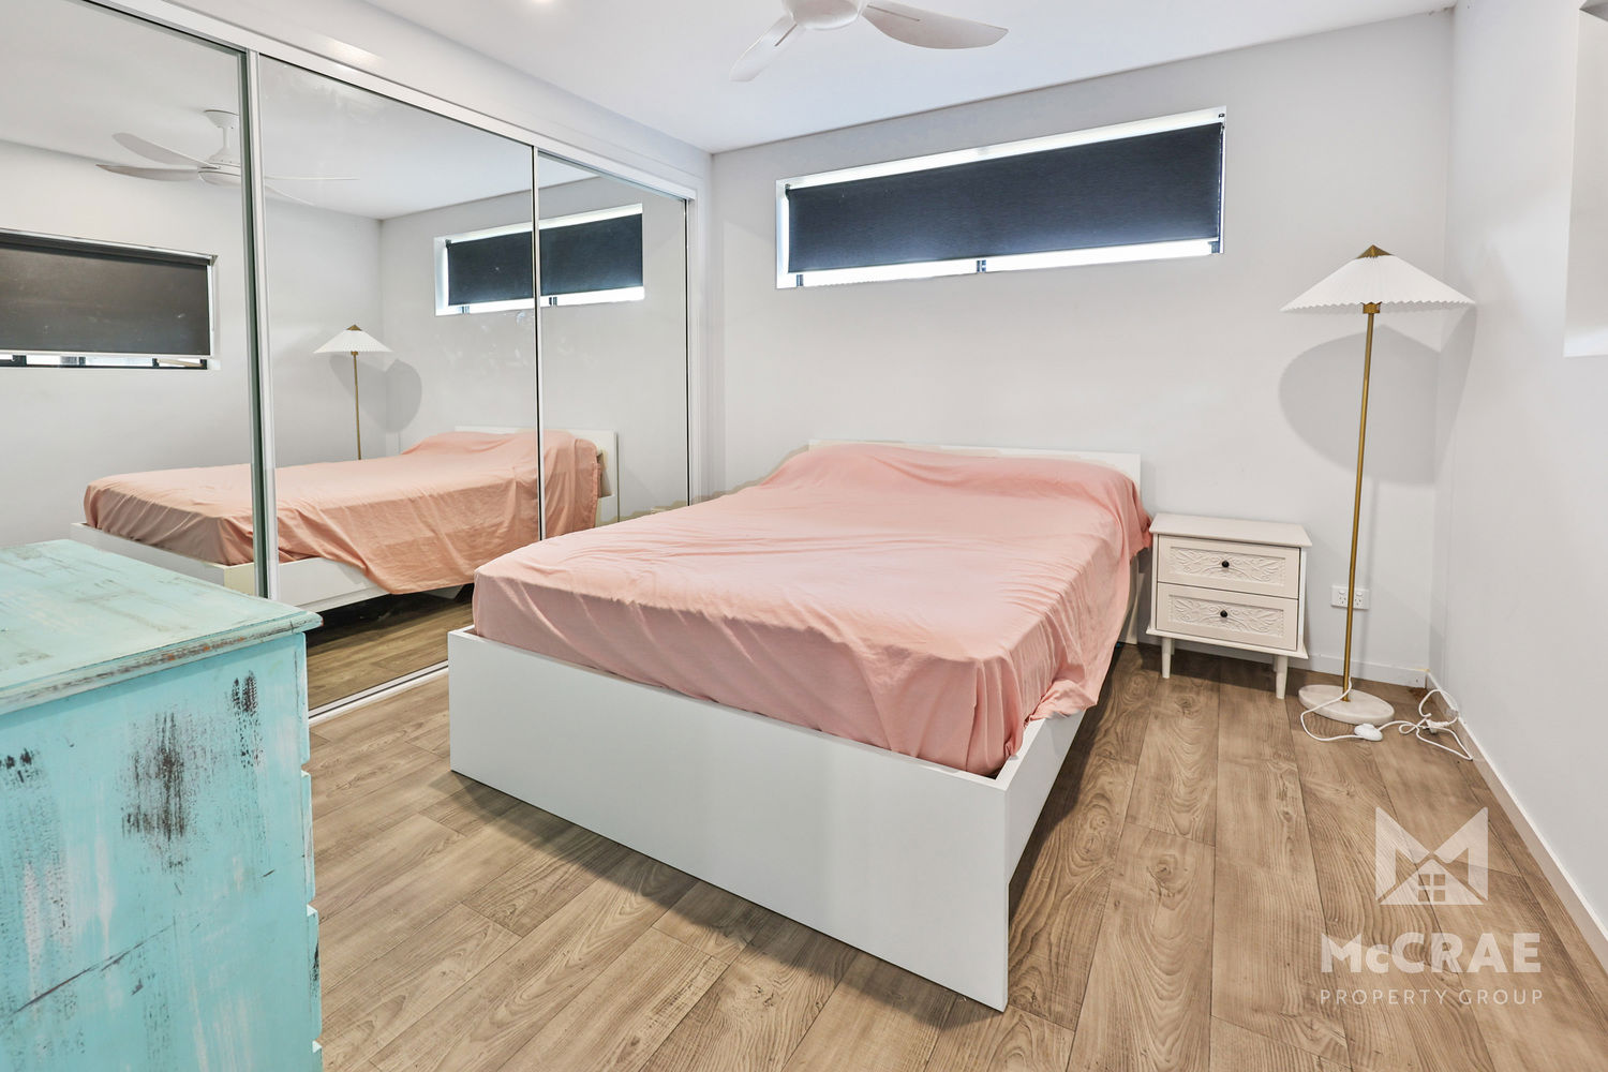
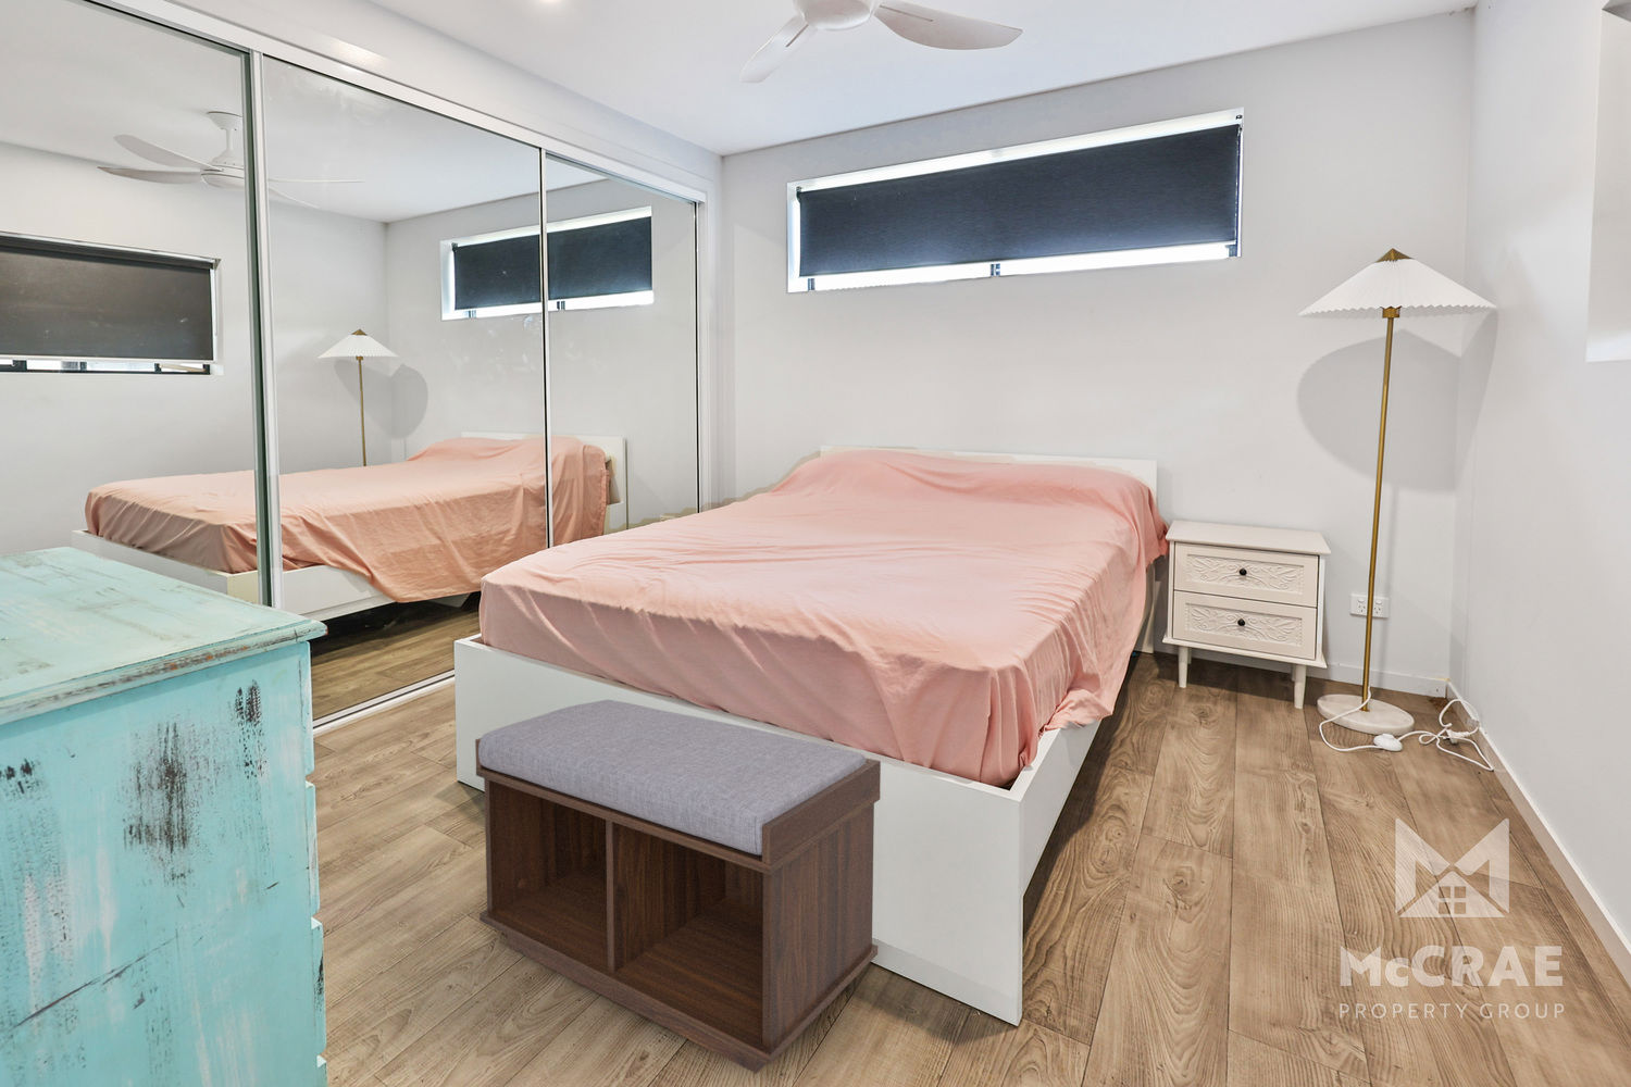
+ bench (670, 852)
